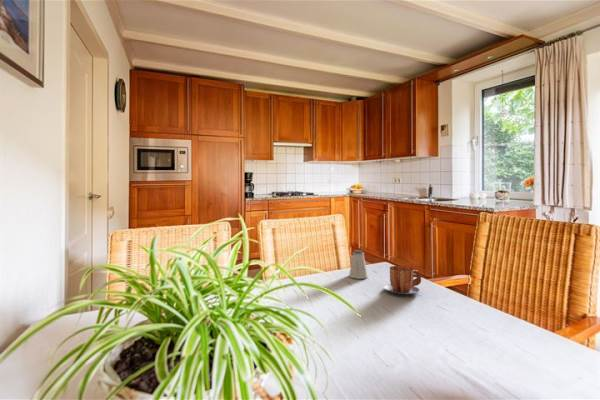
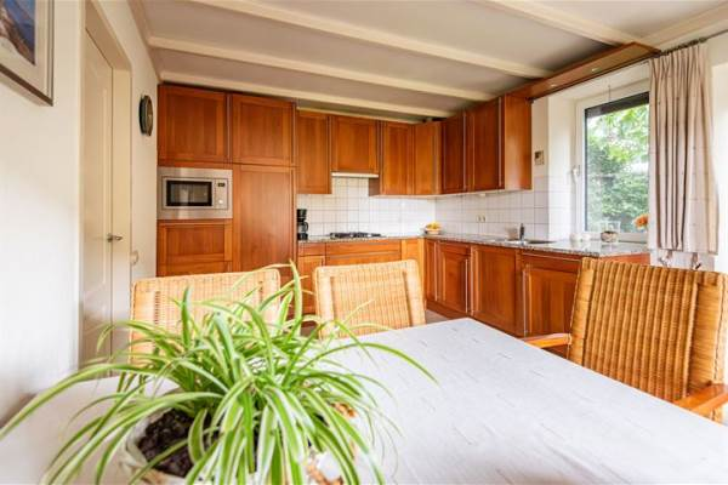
- saltshaker (358, 263)
- mug (402, 279)
